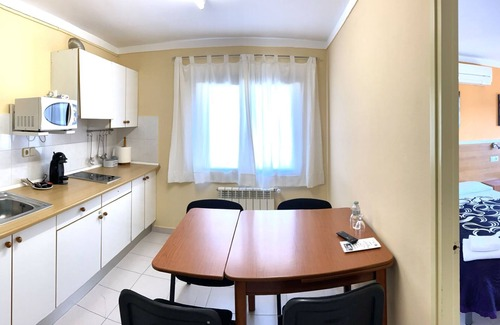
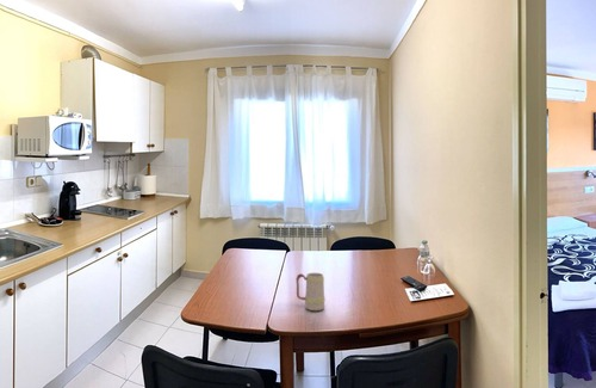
+ mug (310, 290)
